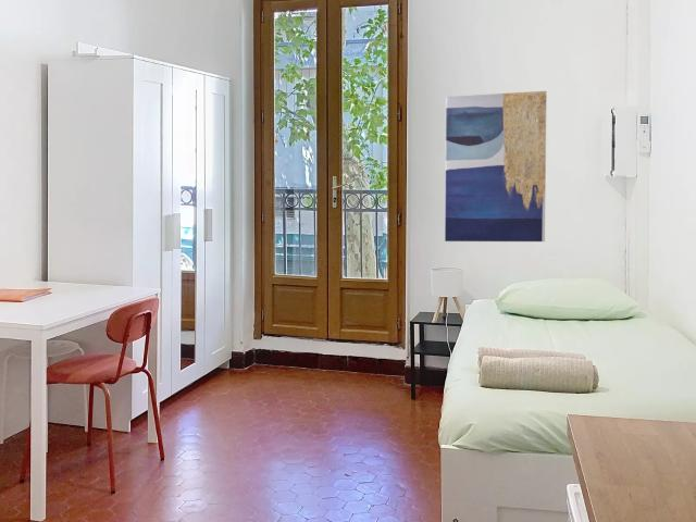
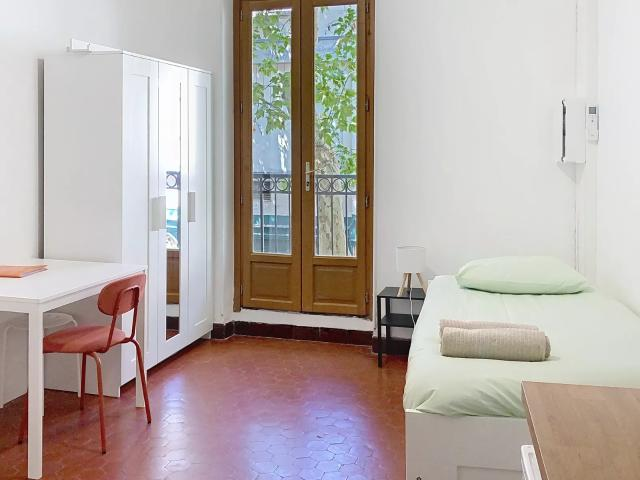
- wall art (495, 167)
